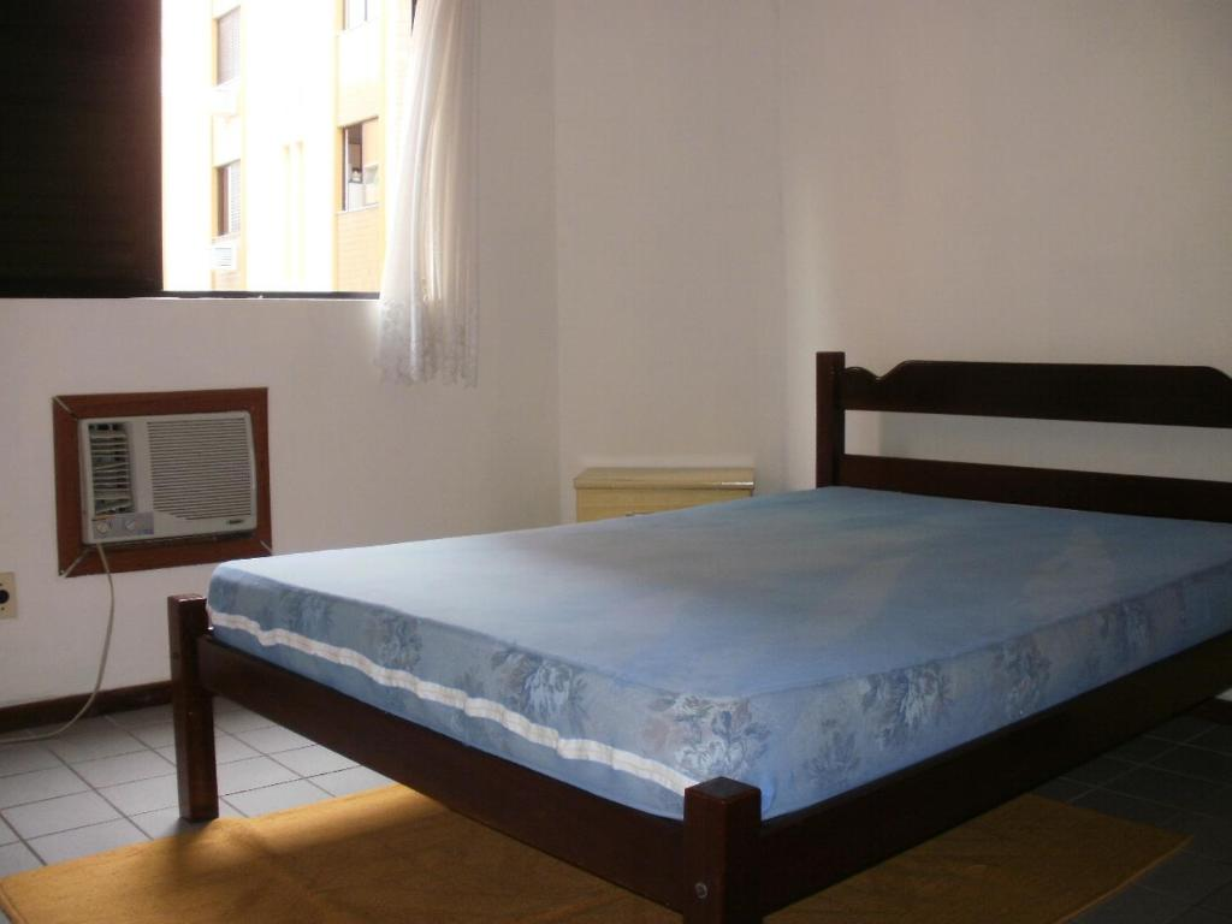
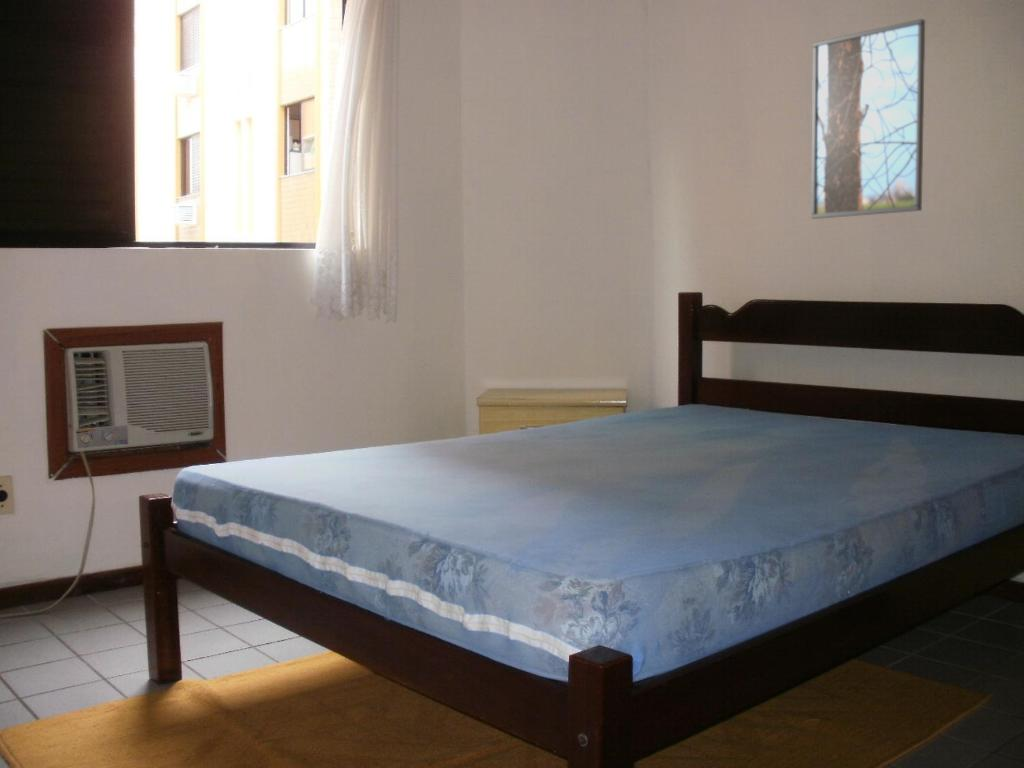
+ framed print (865, 123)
